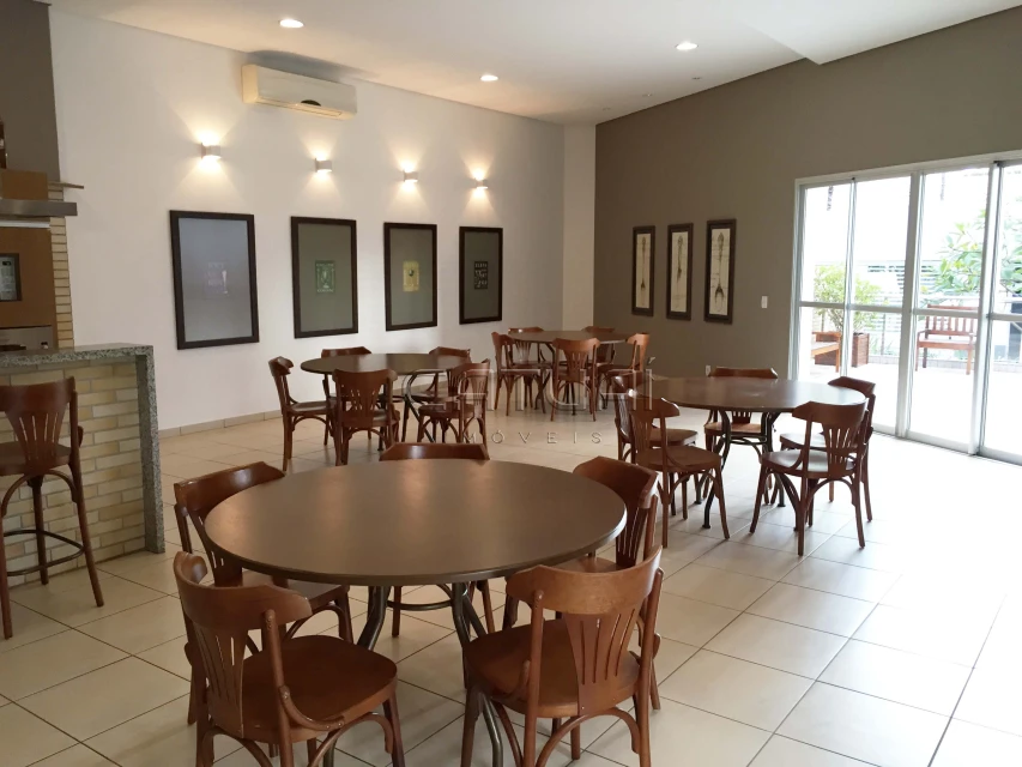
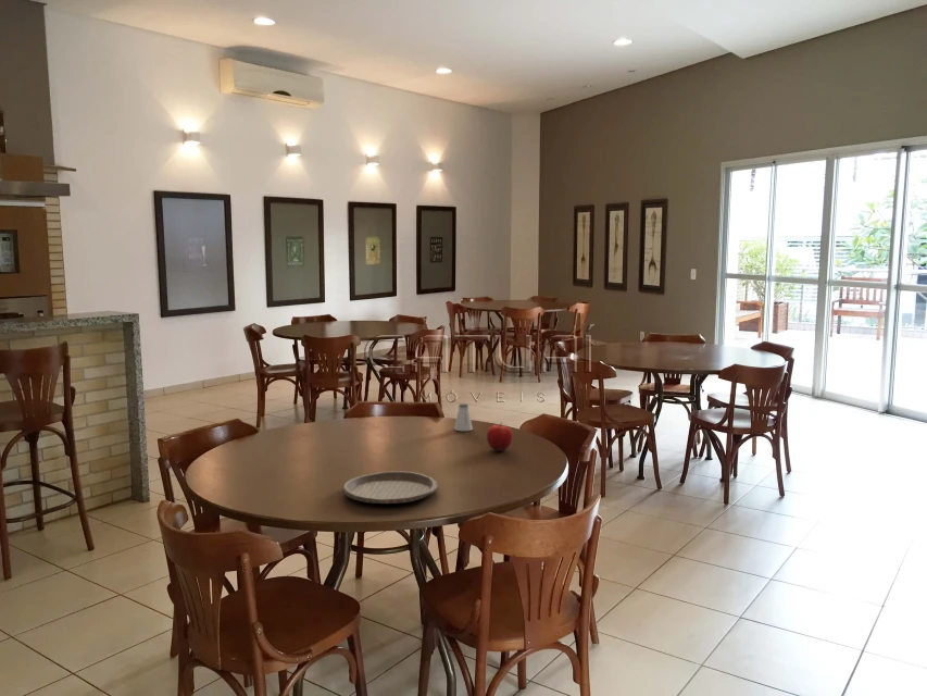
+ saltshaker (463, 417)
+ fruit (499, 436)
+ plate (390, 487)
